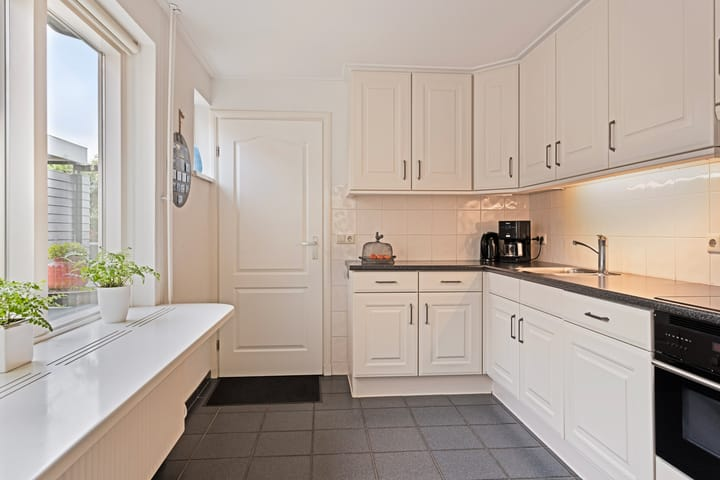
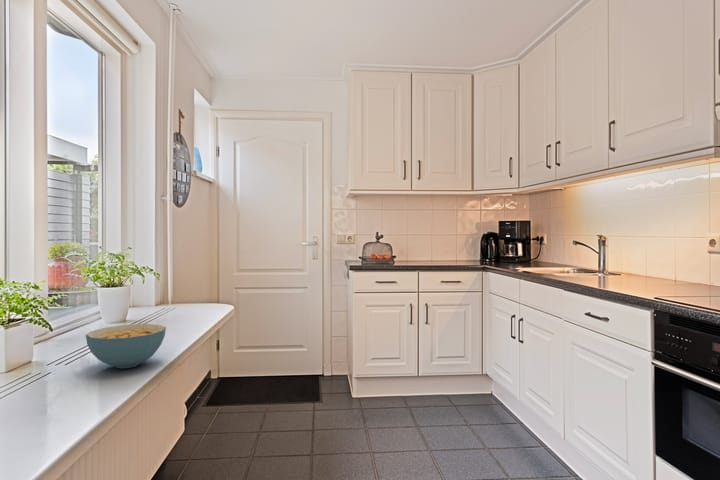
+ cereal bowl (127, 347)
